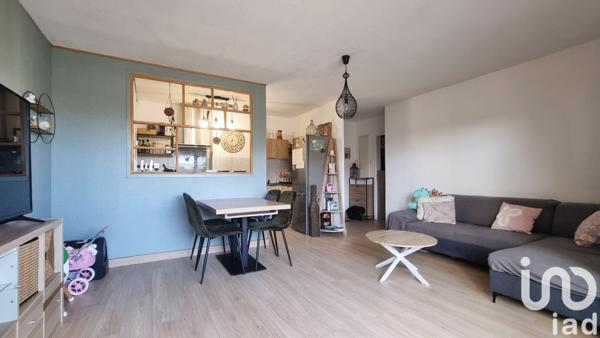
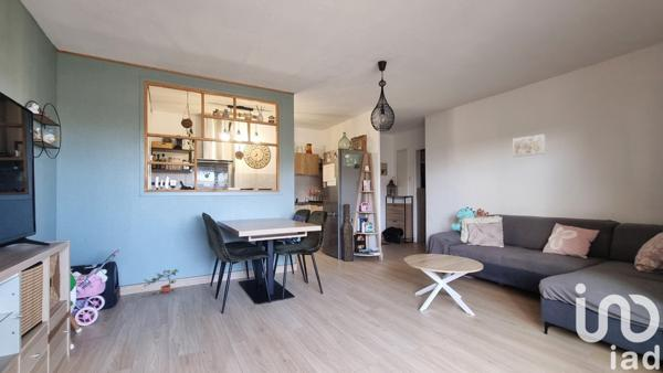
+ wall art (528, 146)
+ potted plant (159, 278)
